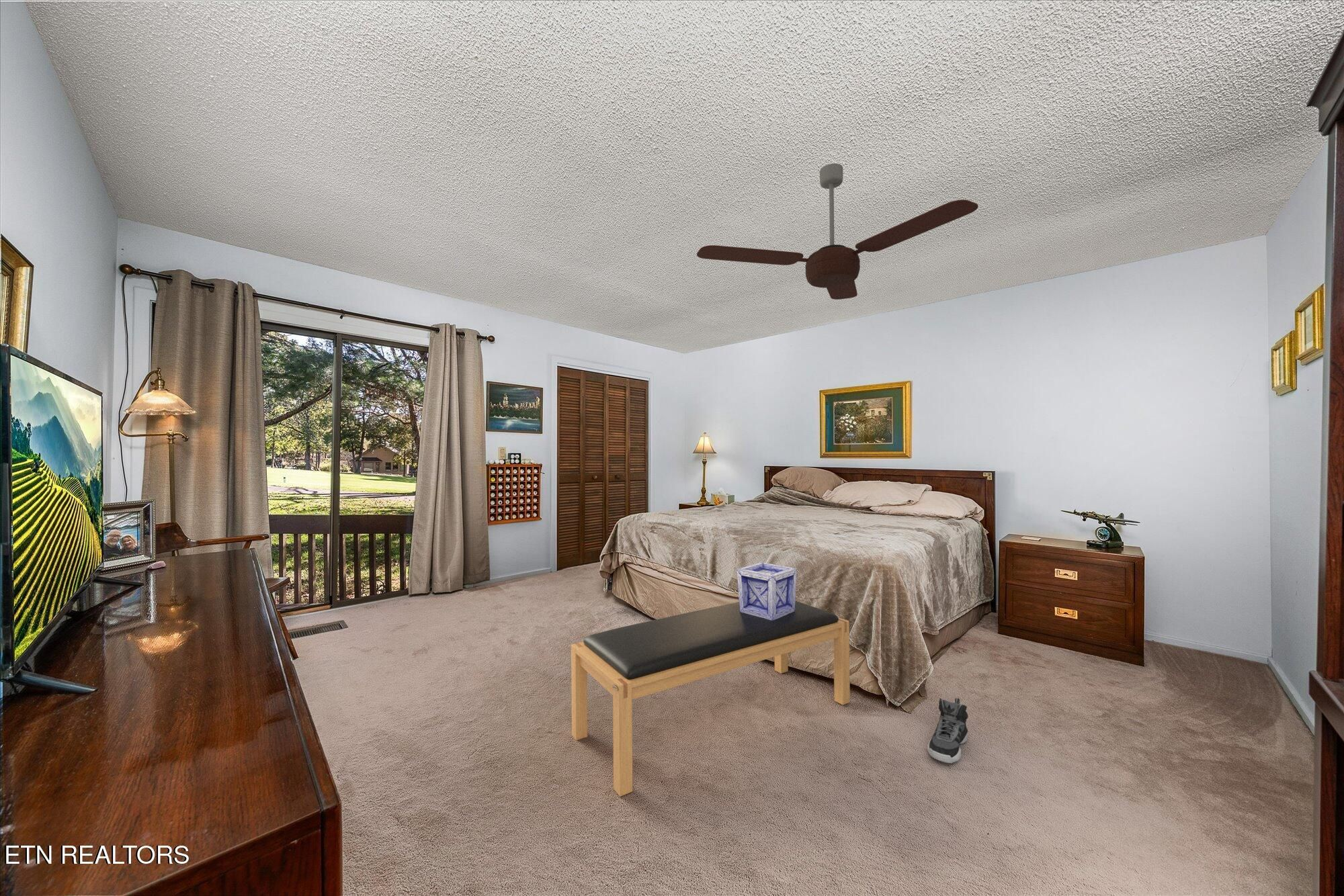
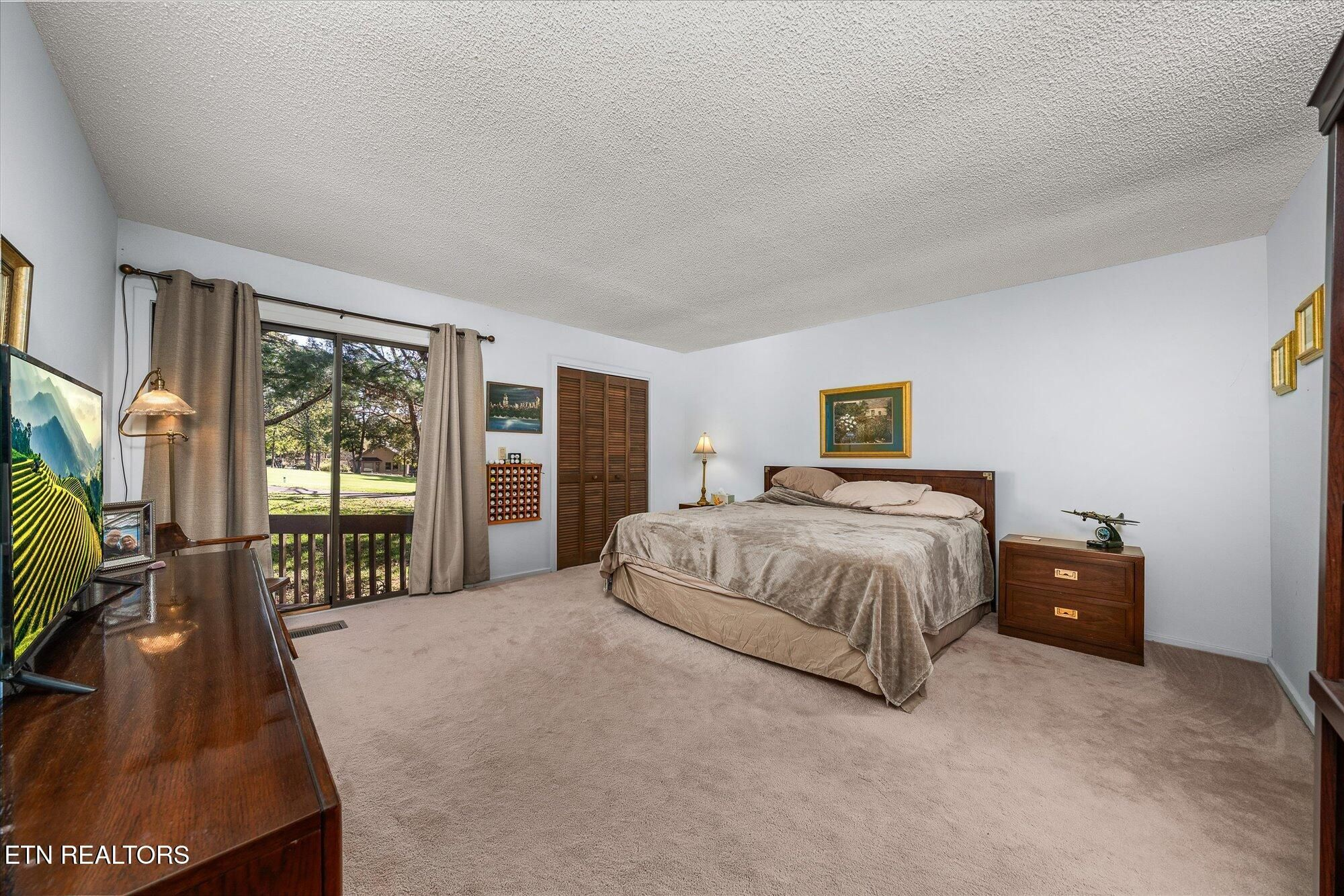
- ceiling fan (830, 234)
- wooden crate (767, 590)
- bench (718, 669)
- sneaker (948, 726)
